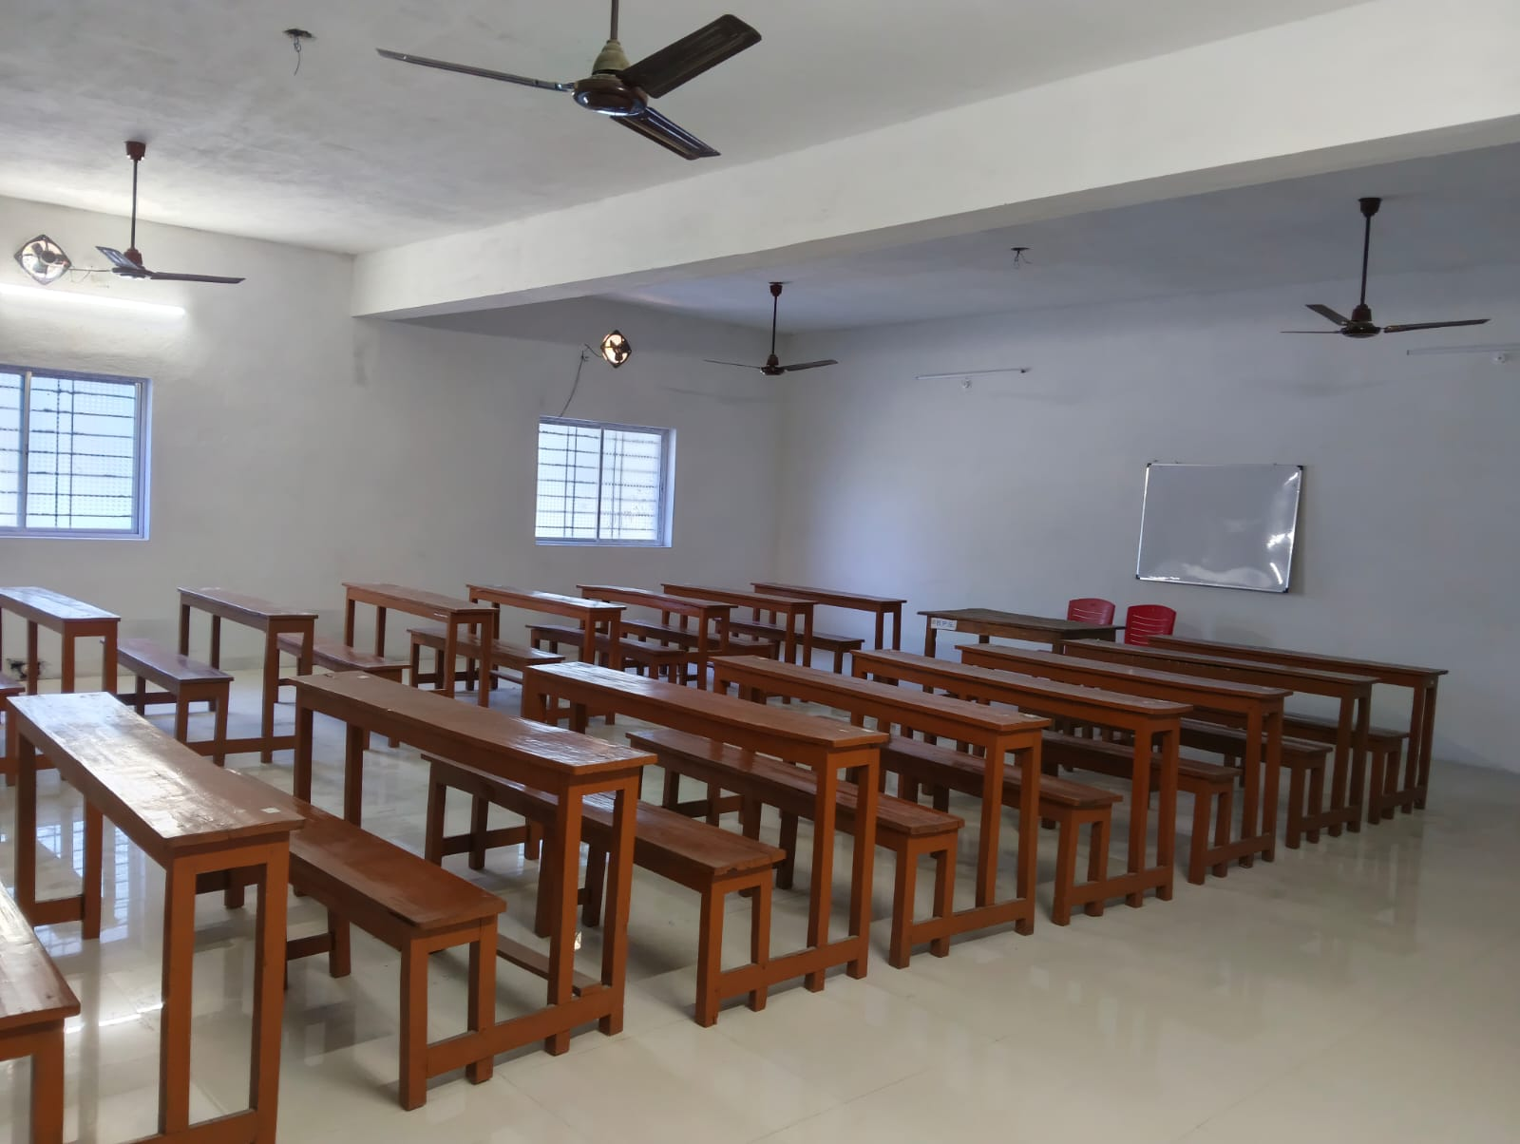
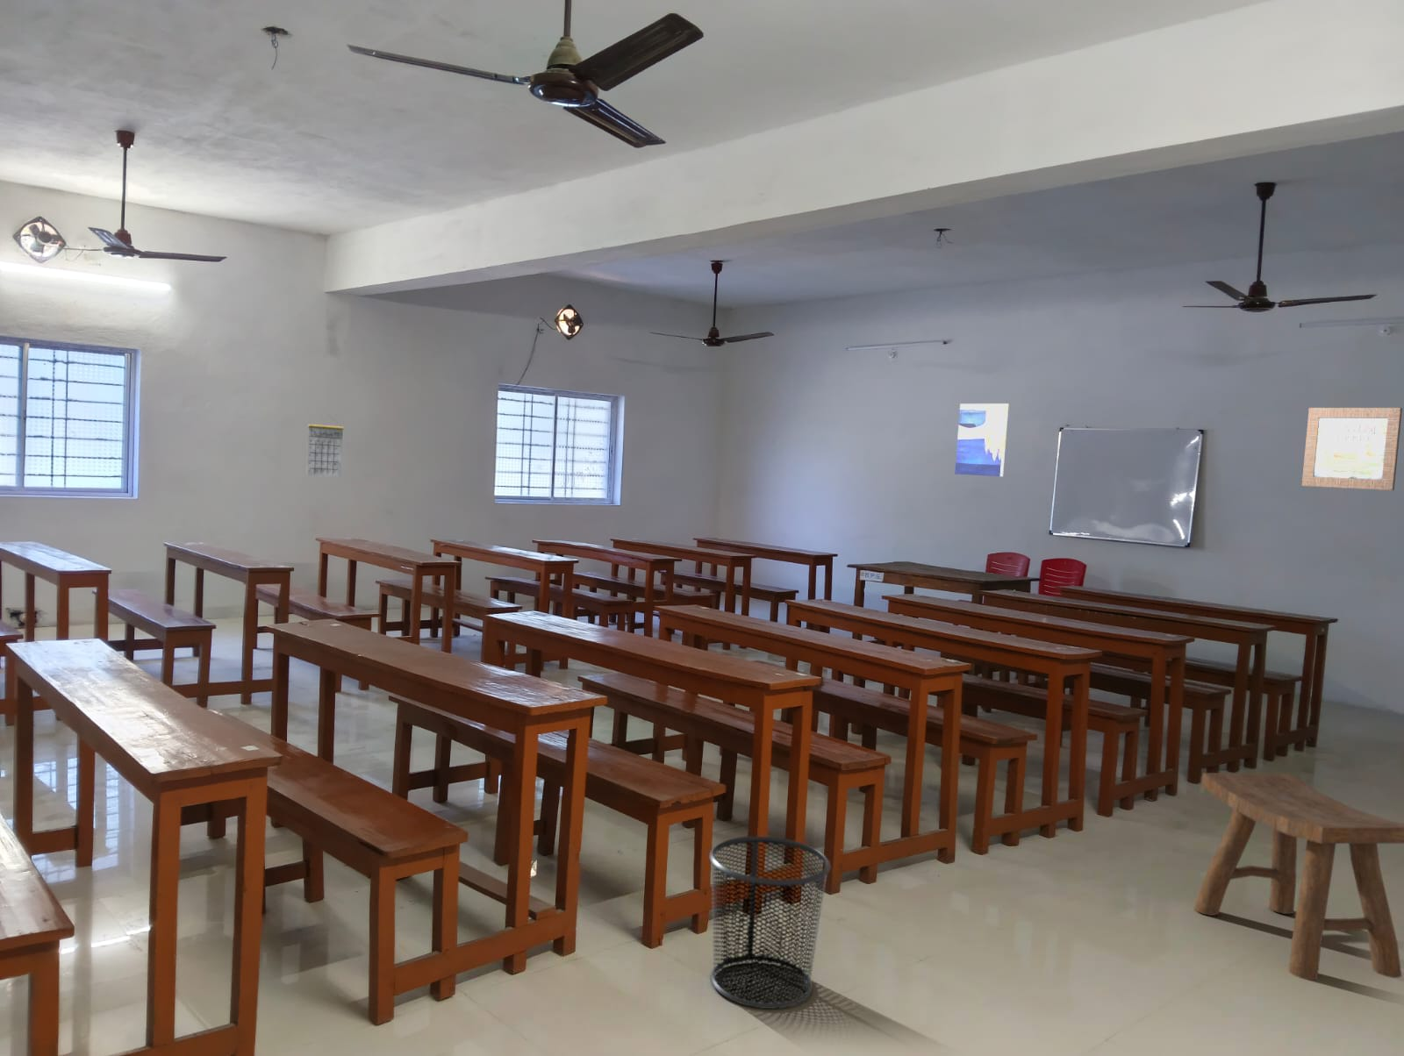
+ stool (1295, 870)
+ wall art (981, 439)
+ calendar (325, 445)
+ waste bin (765, 920)
+ wall art (1351, 448)
